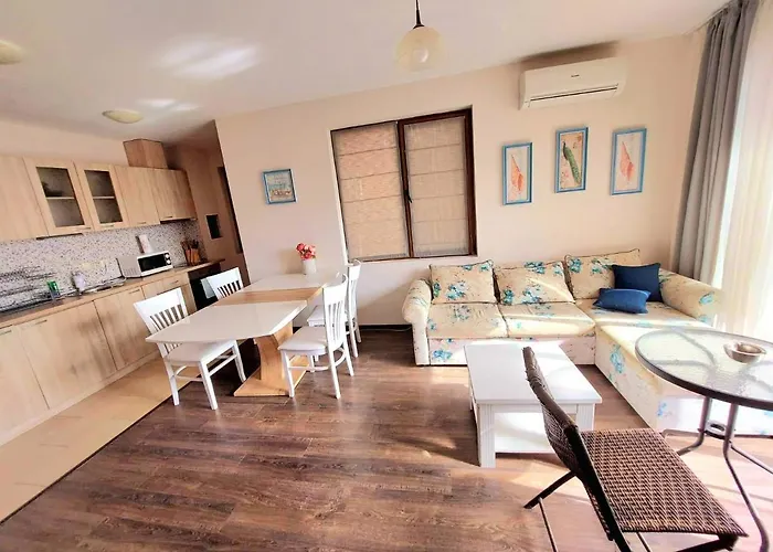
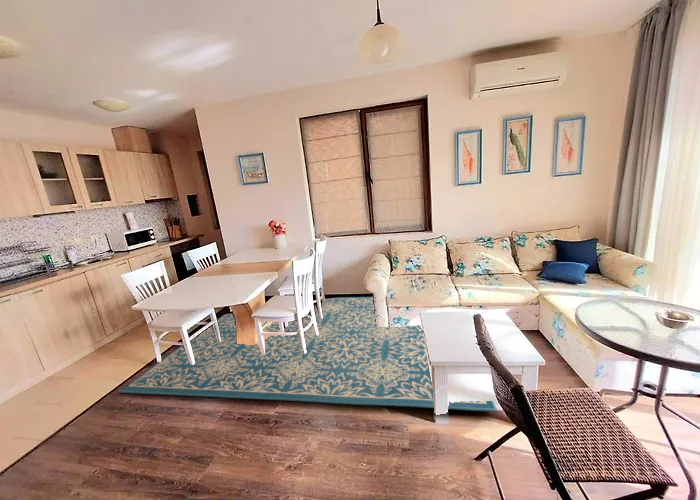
+ rug (319, 332)
